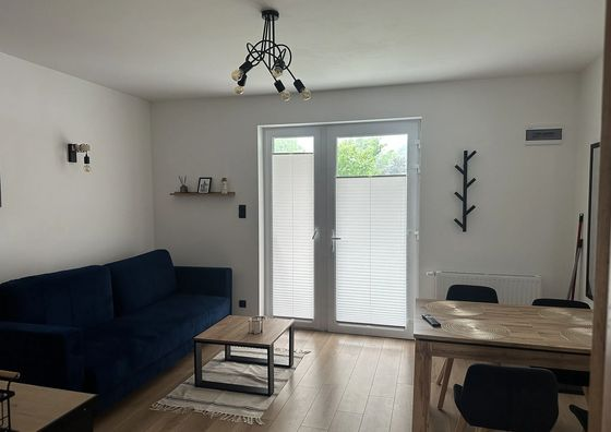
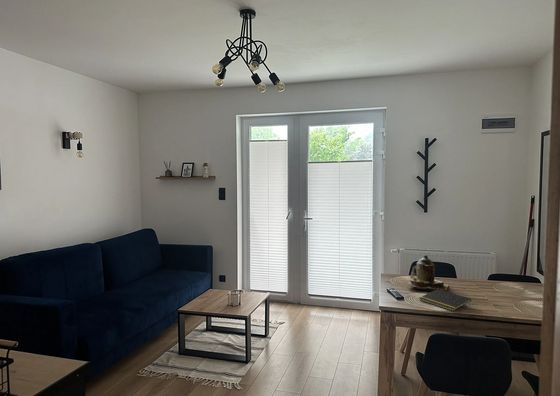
+ teapot (427, 271)
+ notepad (444, 299)
